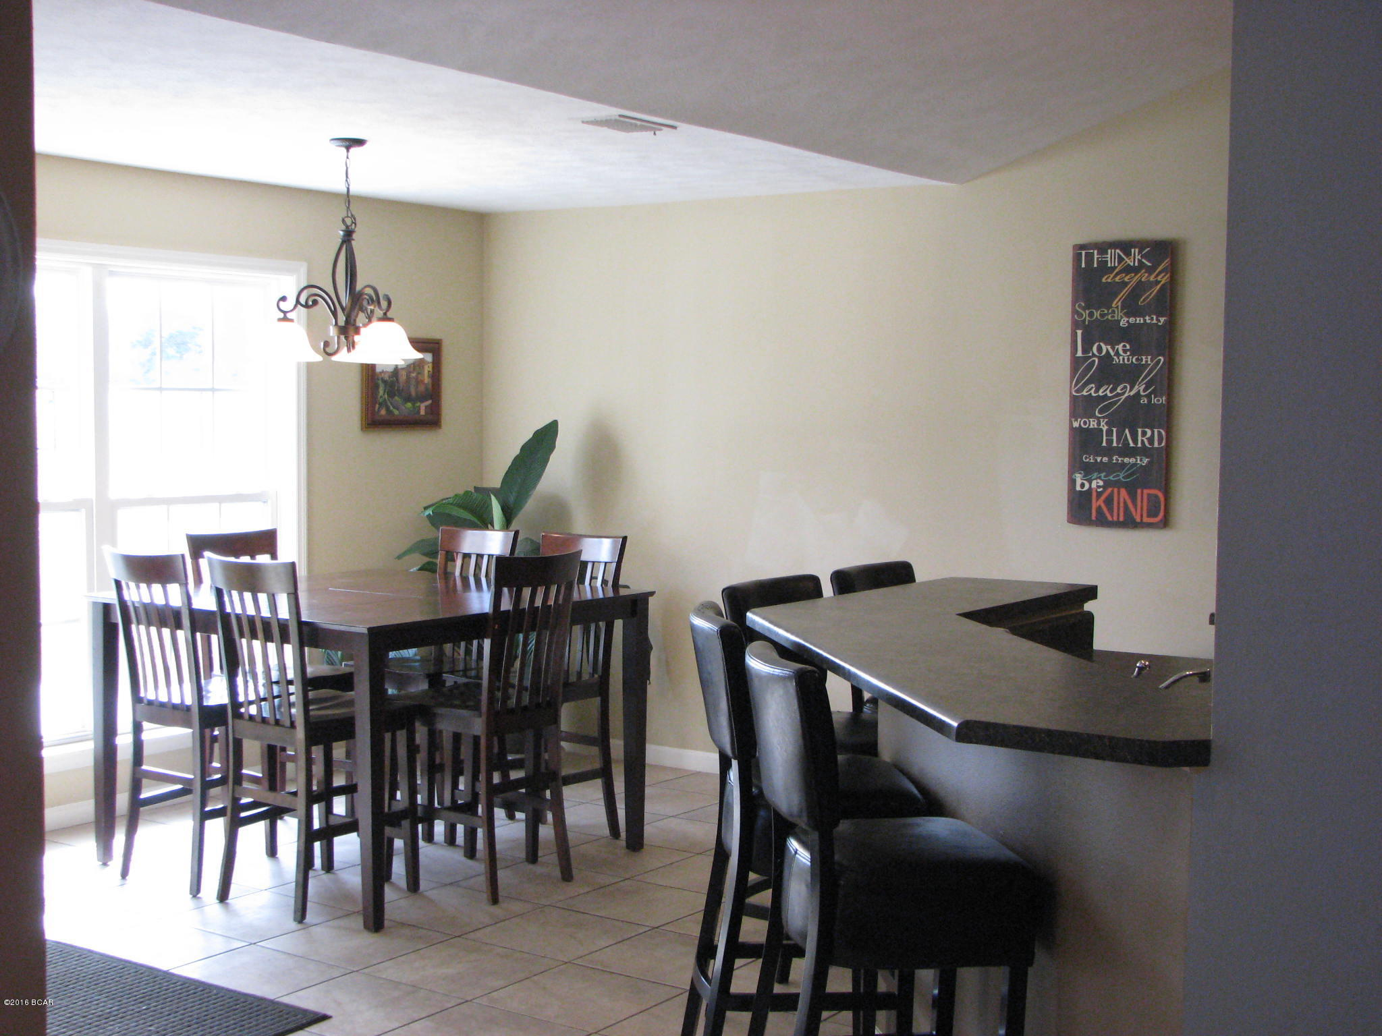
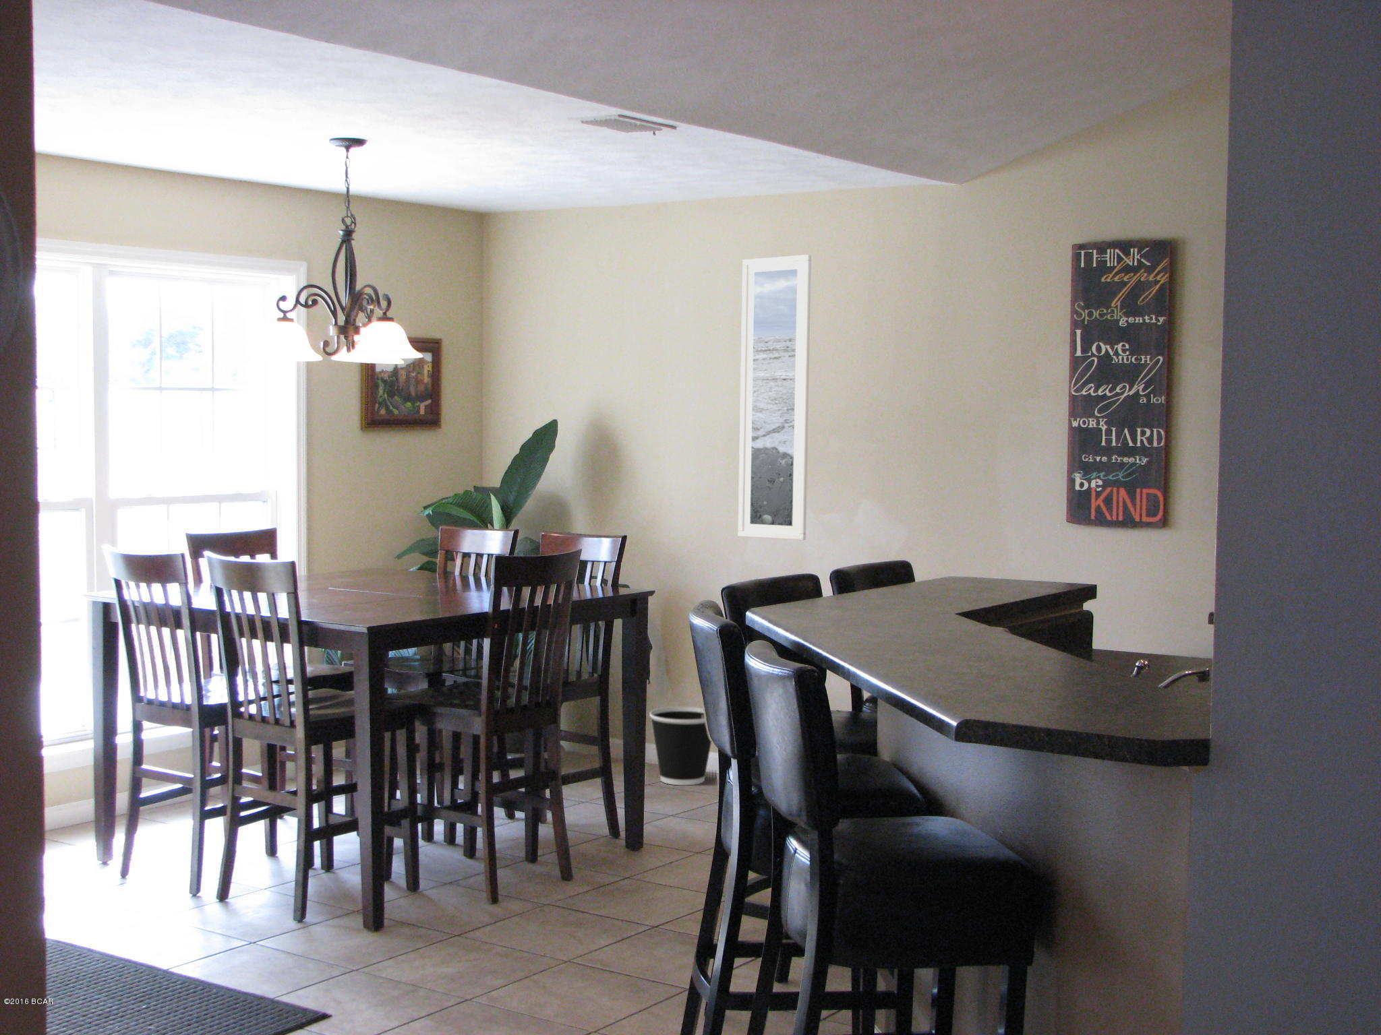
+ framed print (773, 398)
+ wastebasket (683, 746)
